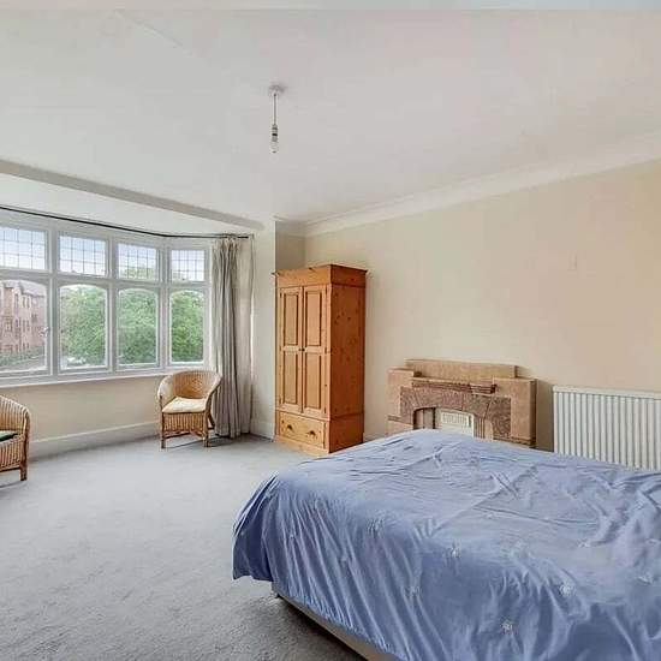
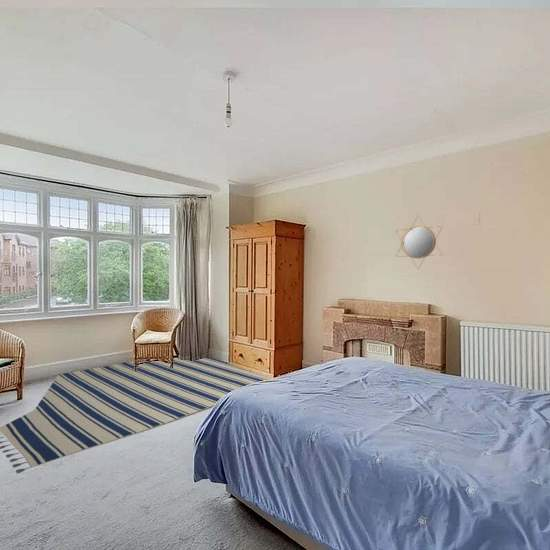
+ rug (154, 381)
+ home mirror (418, 242)
